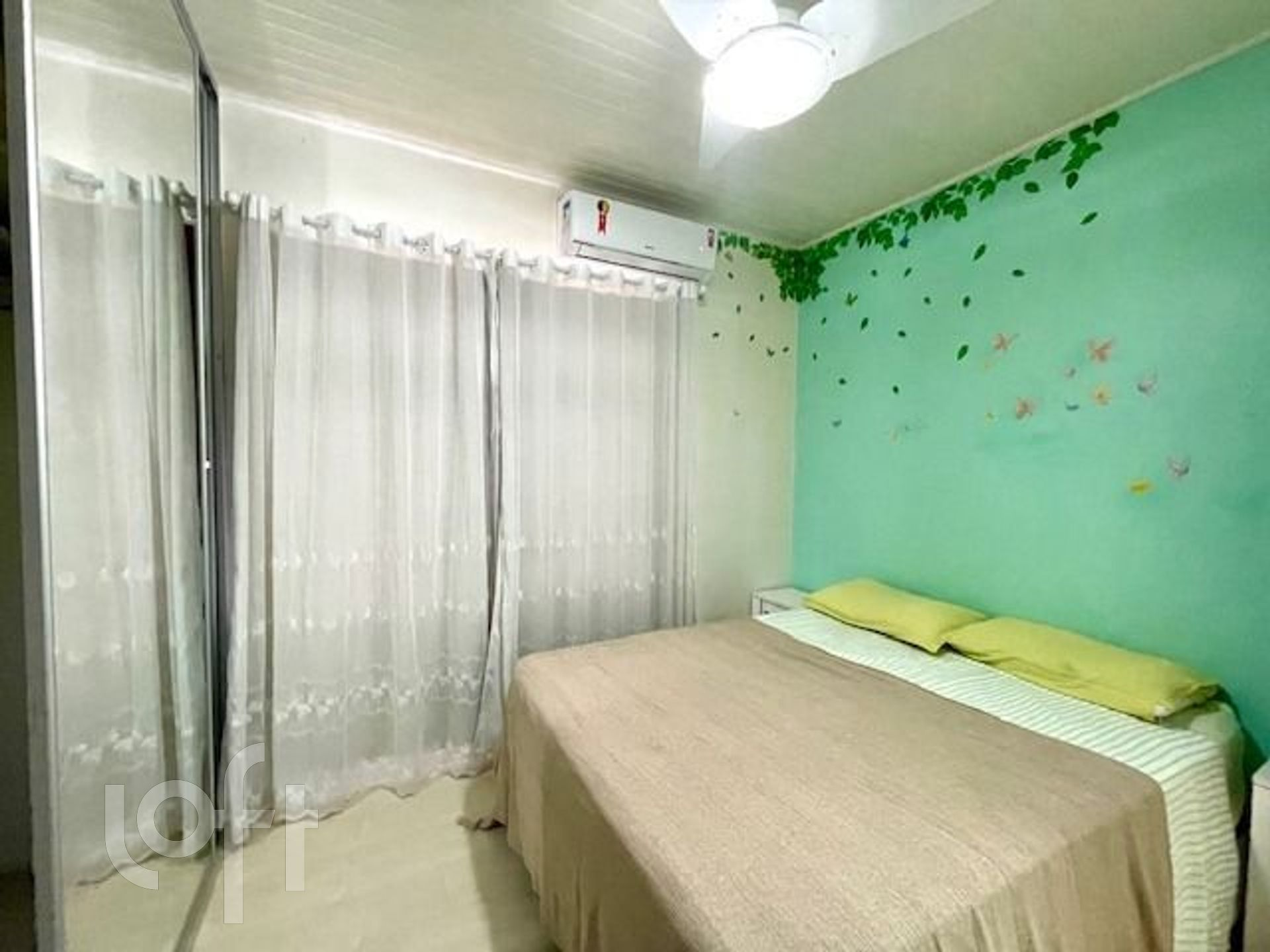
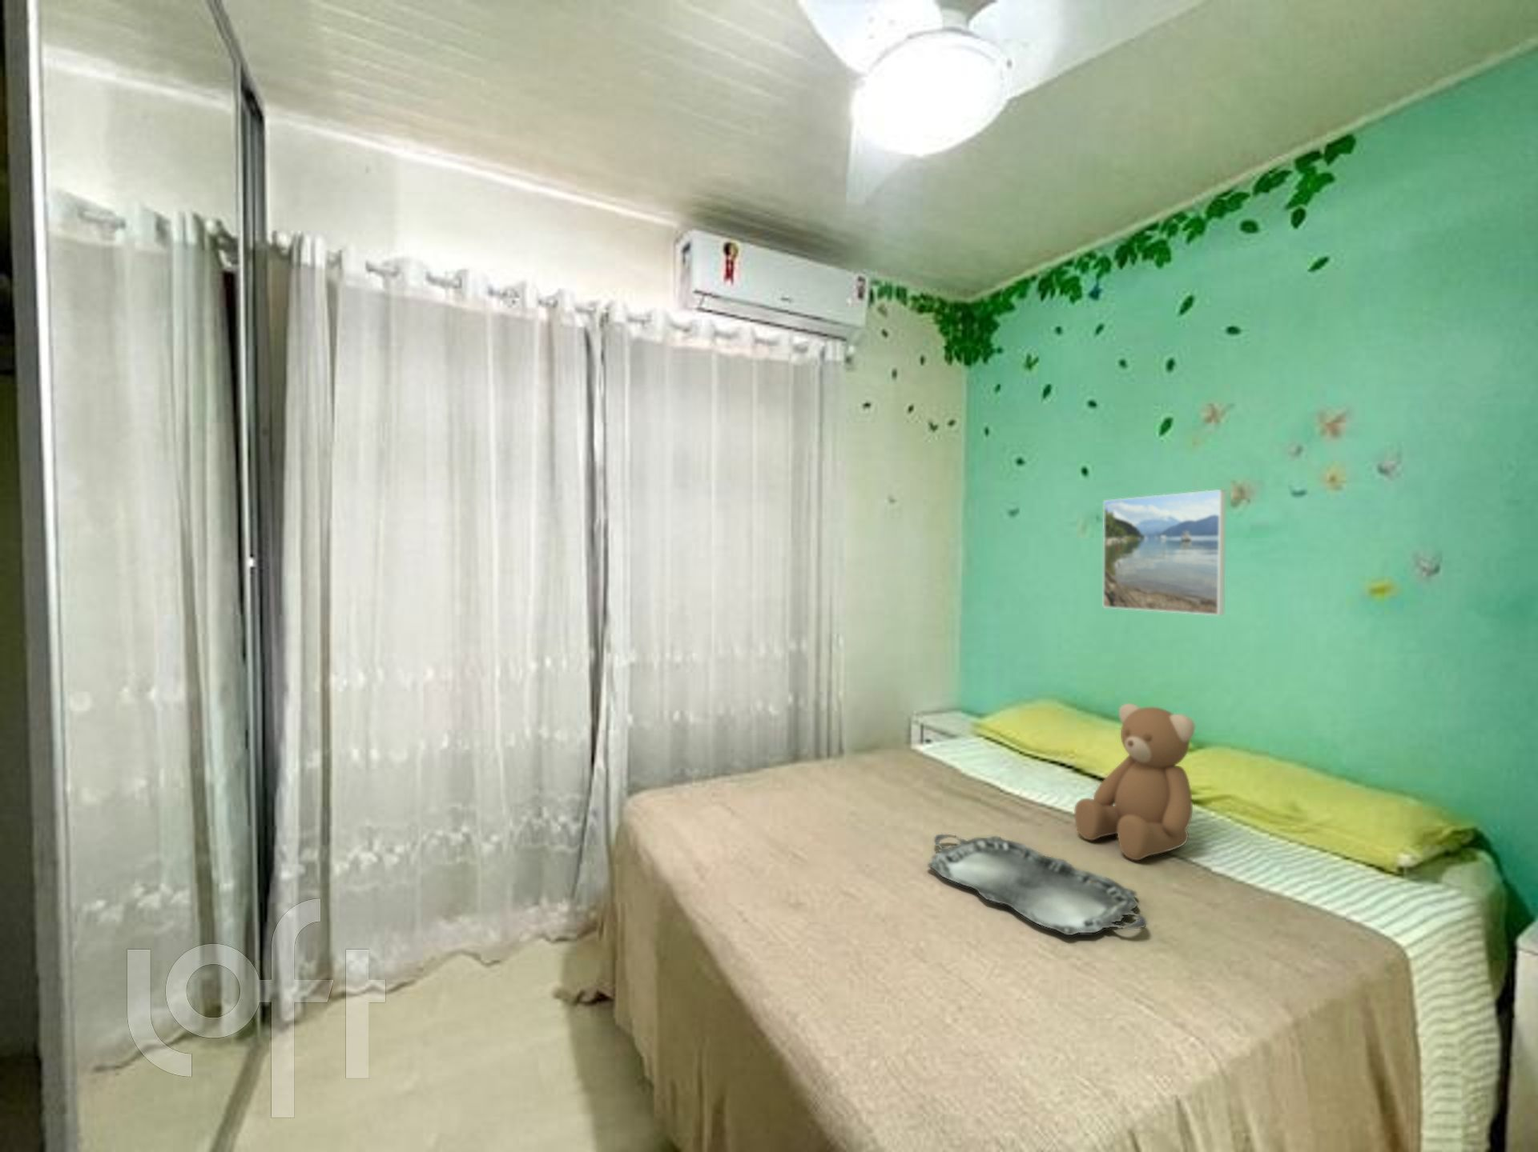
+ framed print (1159, 553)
+ serving tray (1027, 879)
+ teddy bear (1140, 776)
